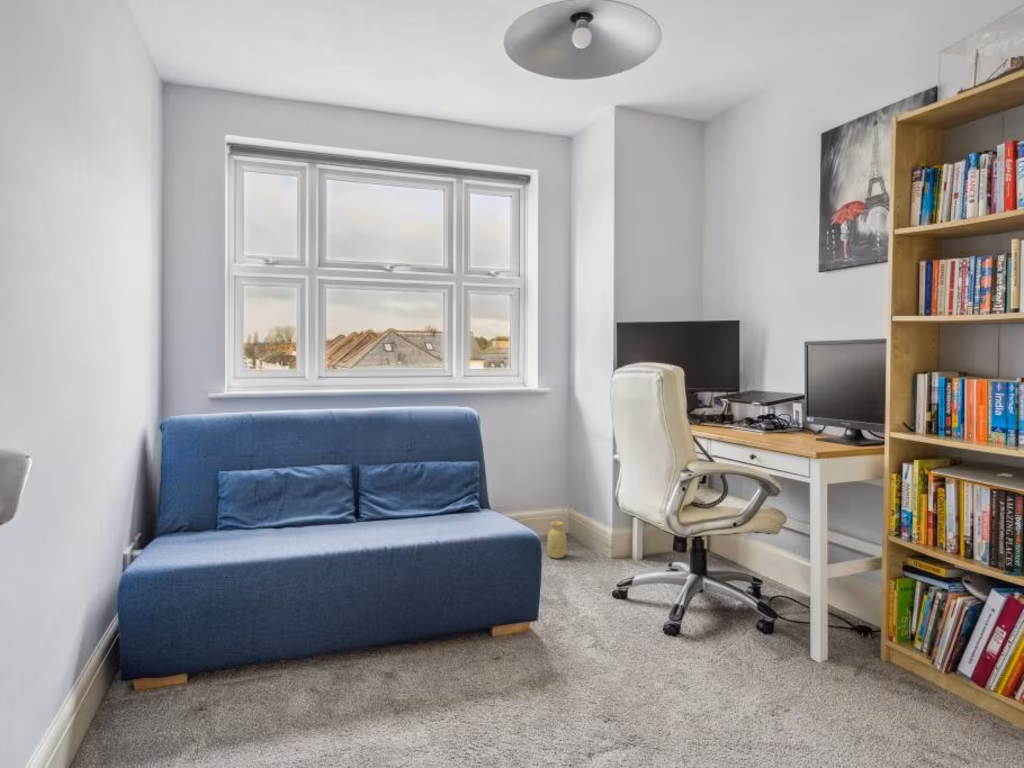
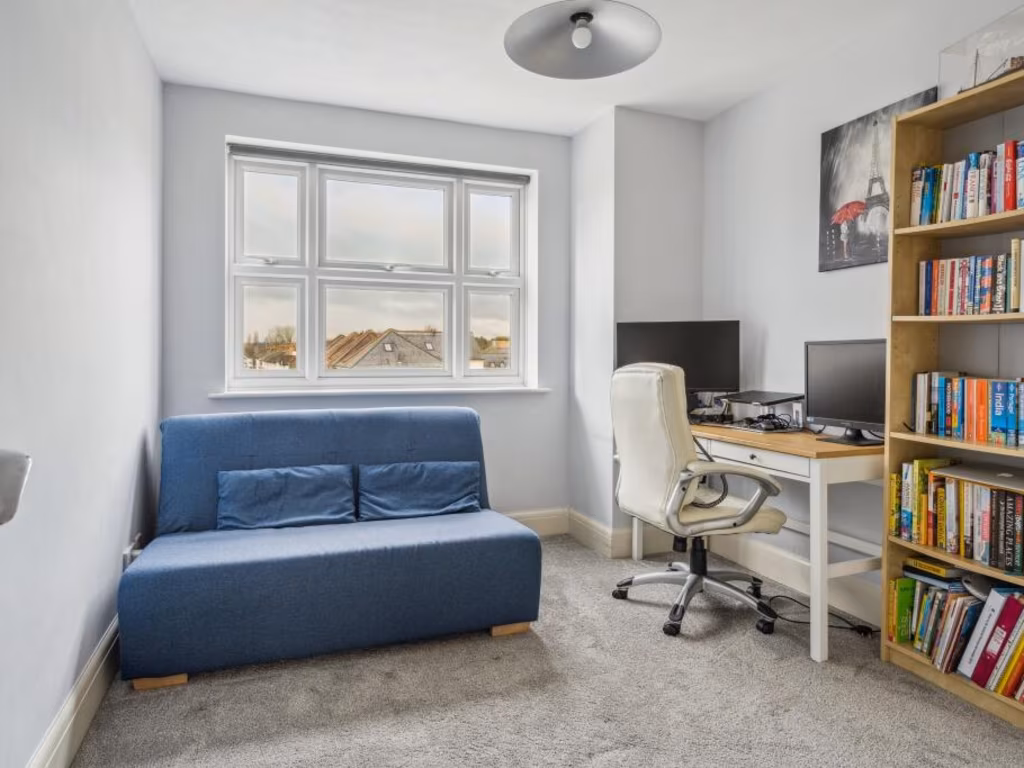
- vase (556, 539)
